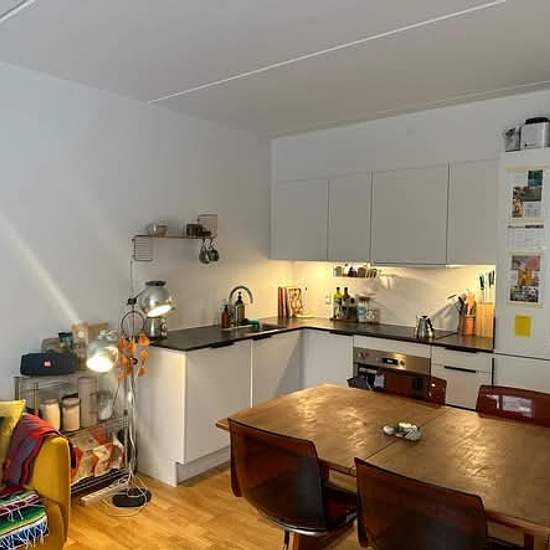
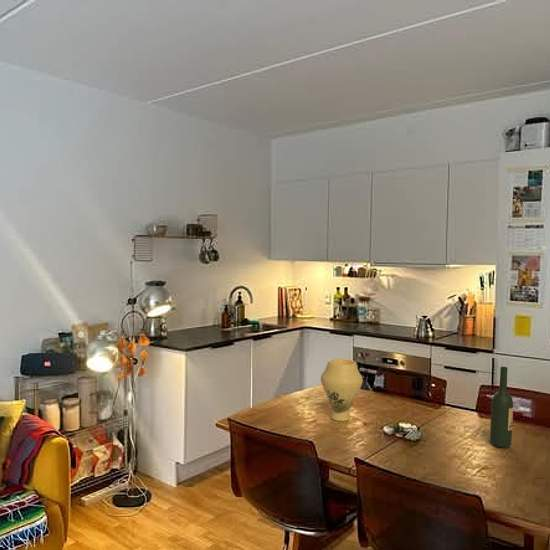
+ wine bottle (502, 406)
+ vase (341, 389)
